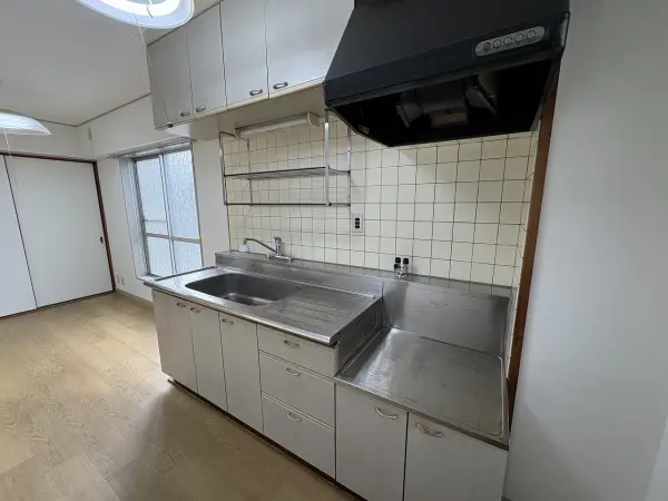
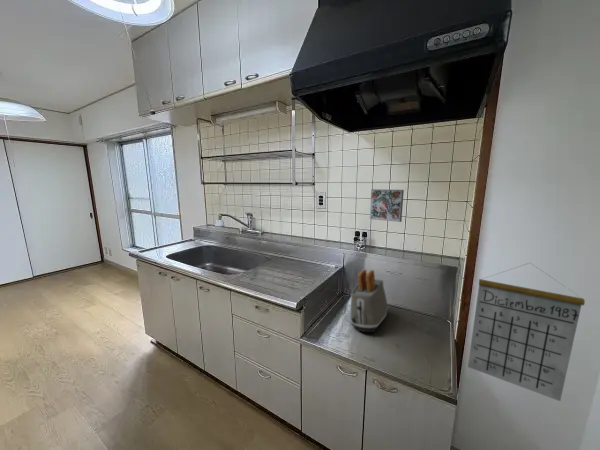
+ calendar (520, 325)
+ decorative tile (385, 205)
+ toaster (370, 296)
